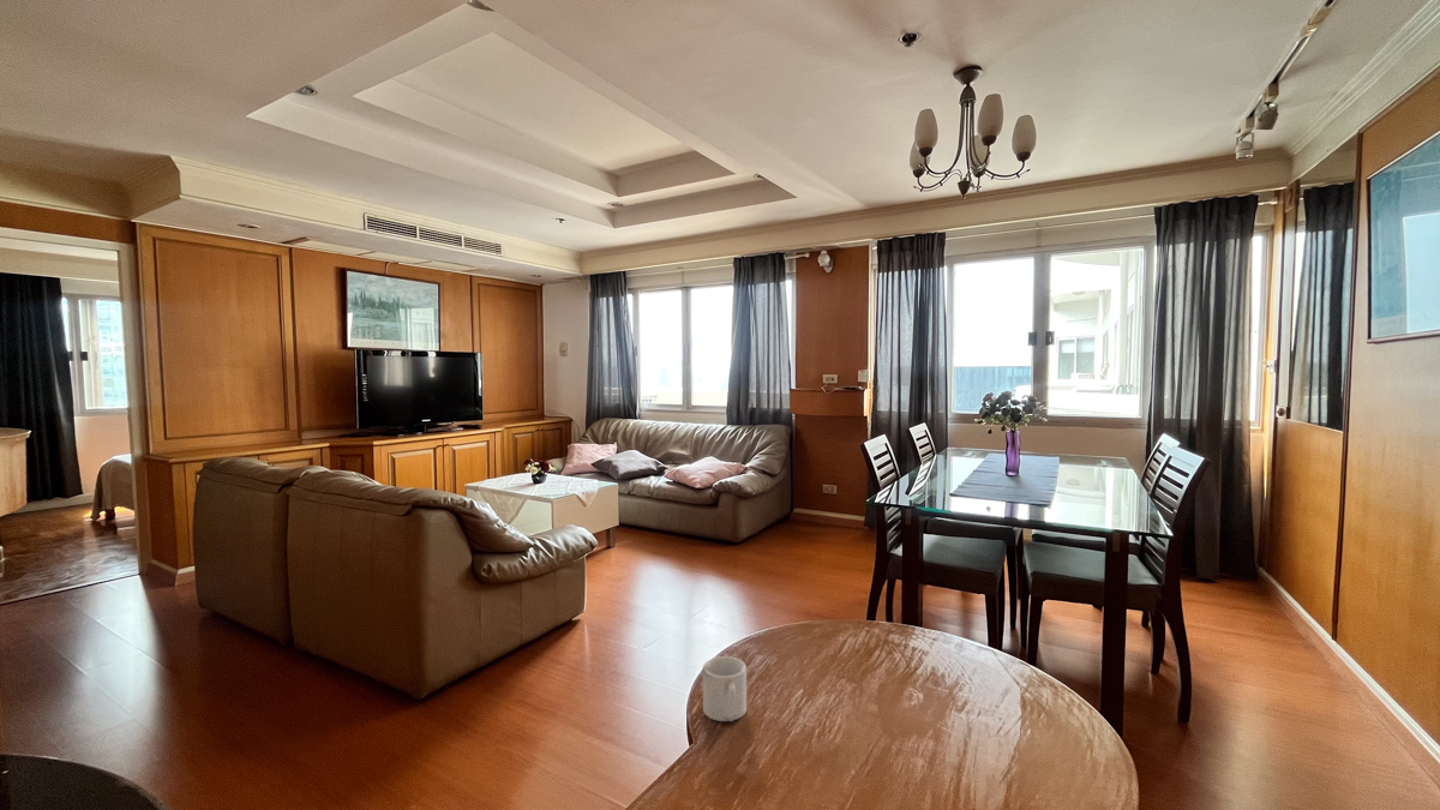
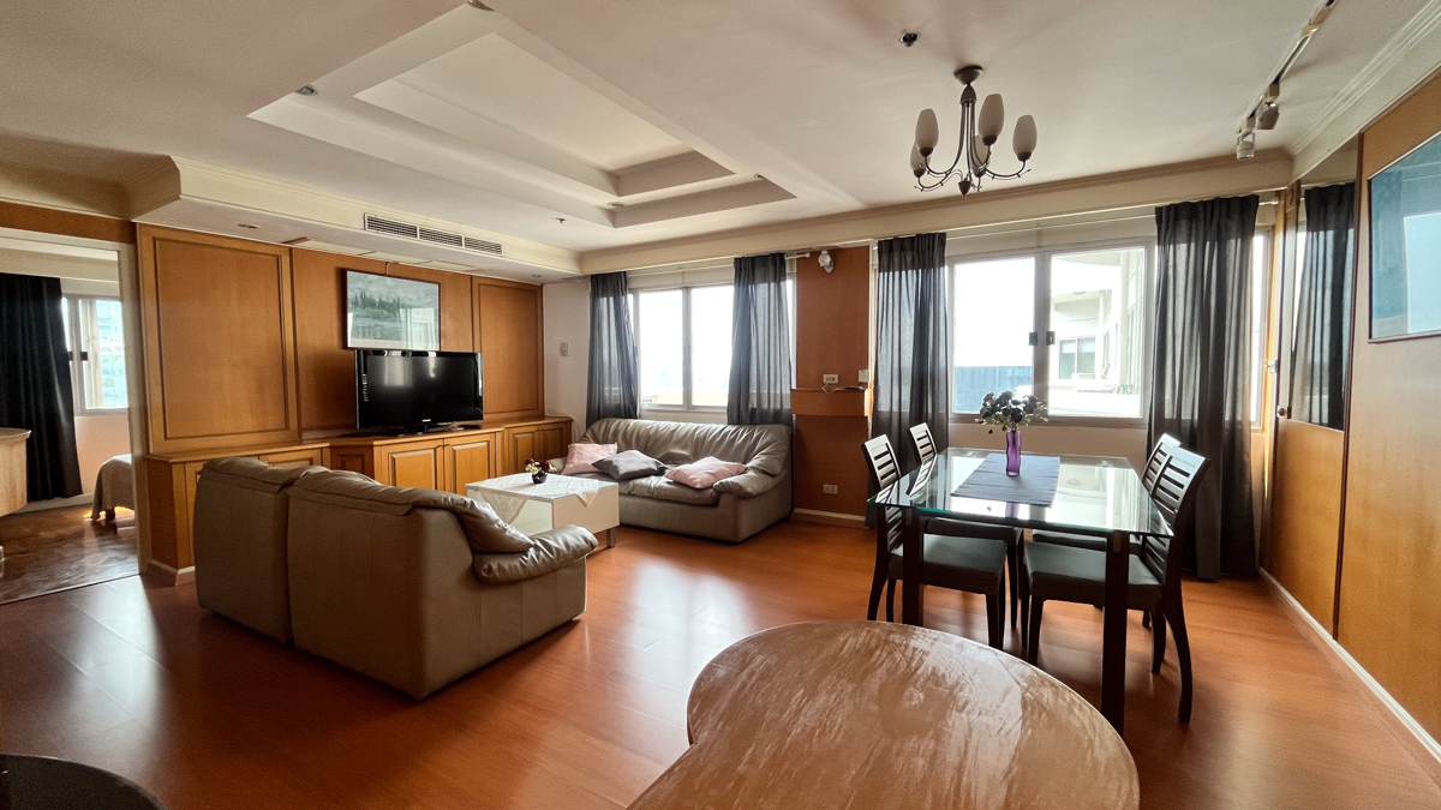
- mug (726, 691)
